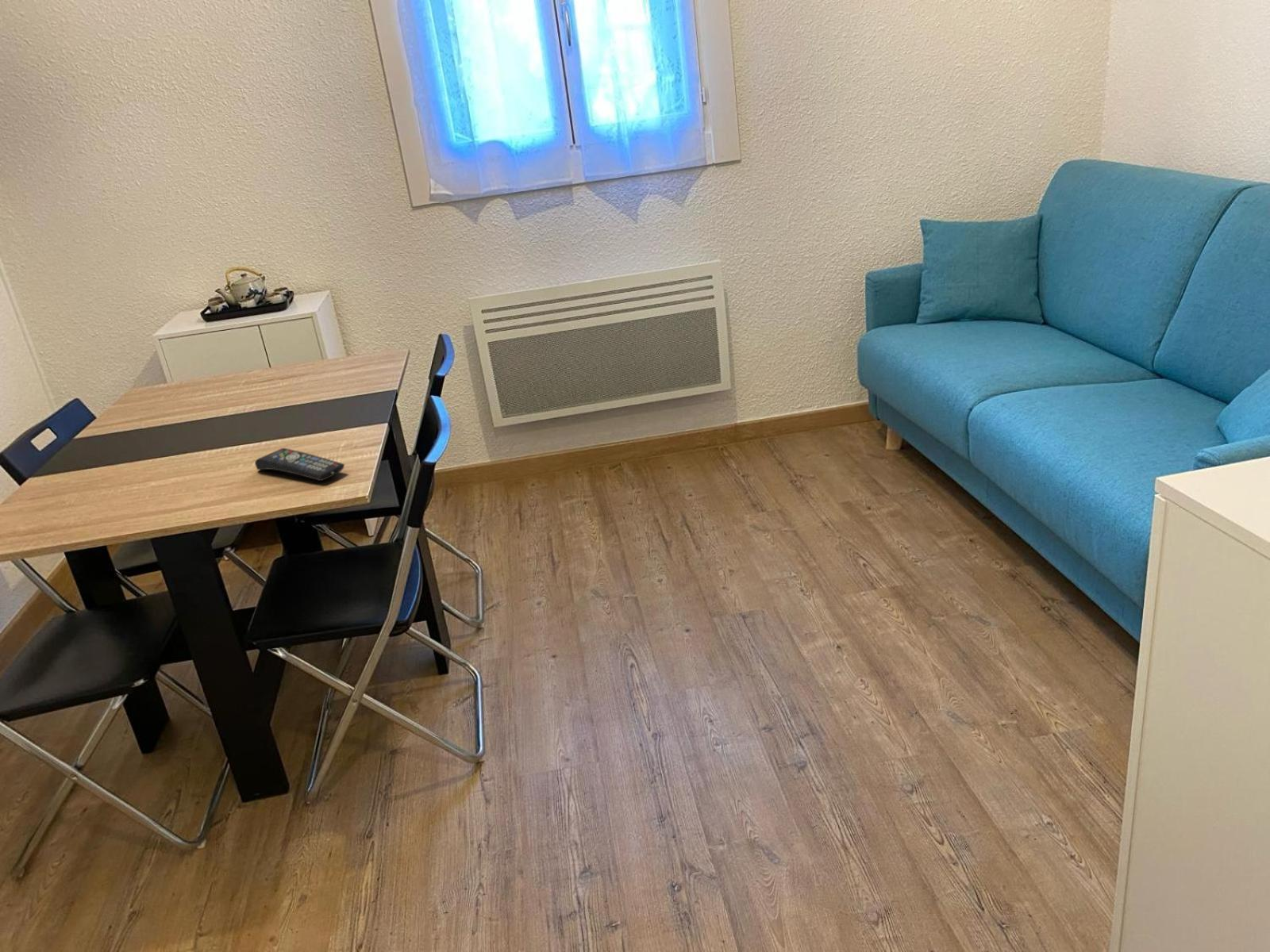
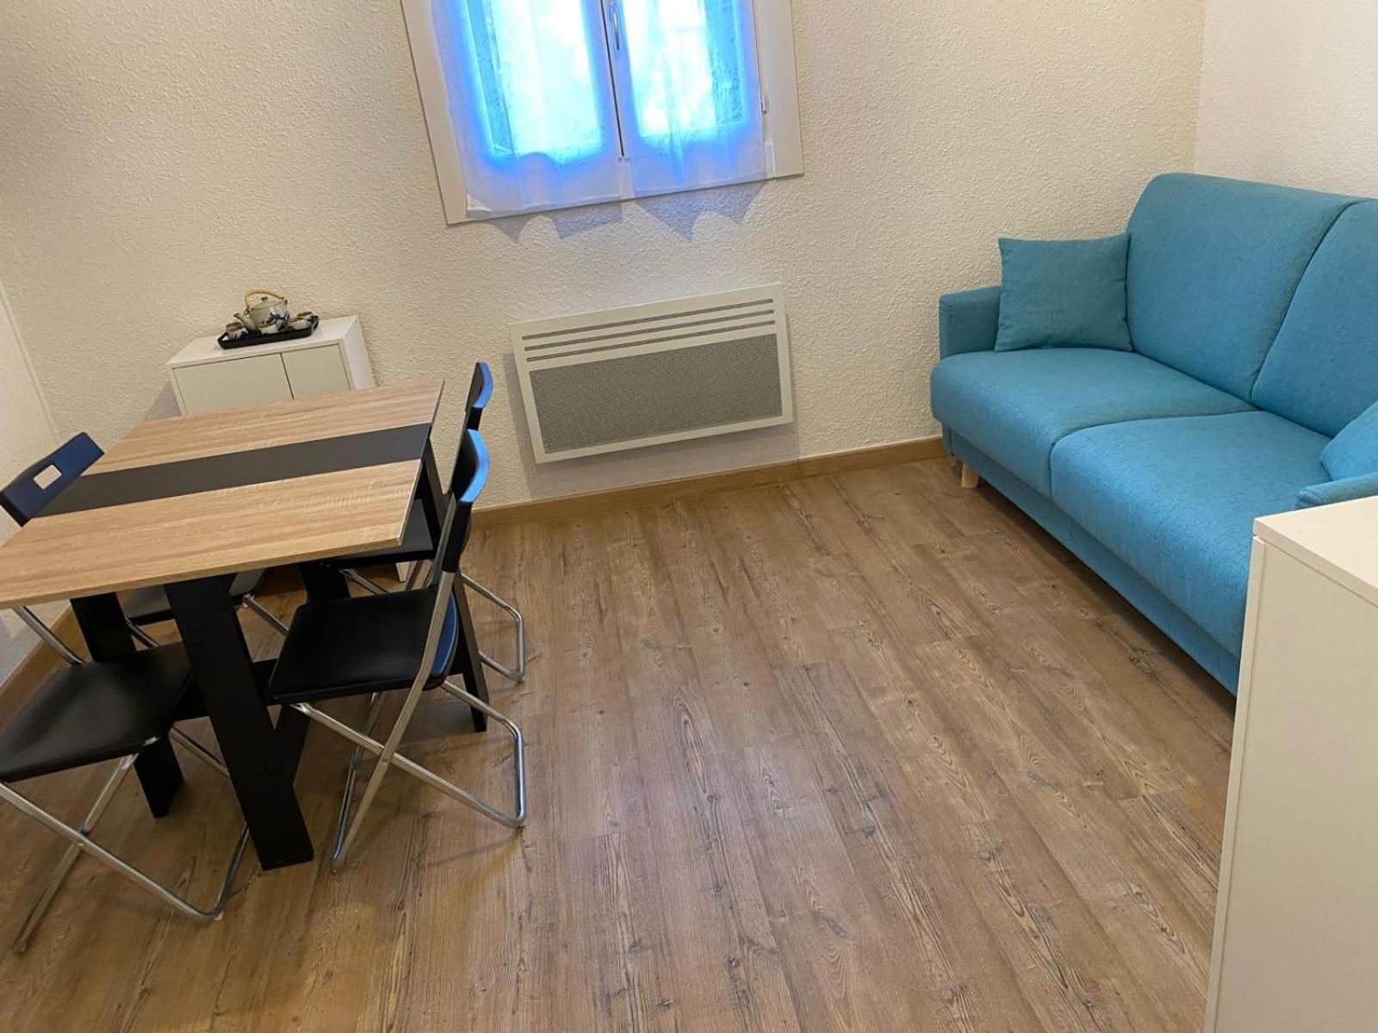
- remote control (298, 464)
